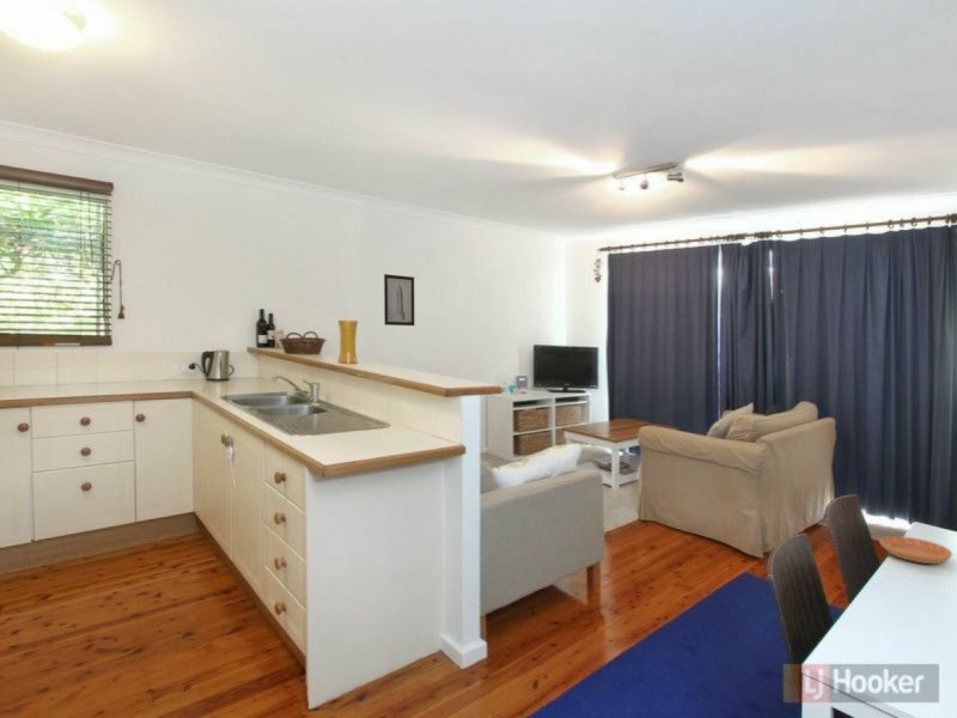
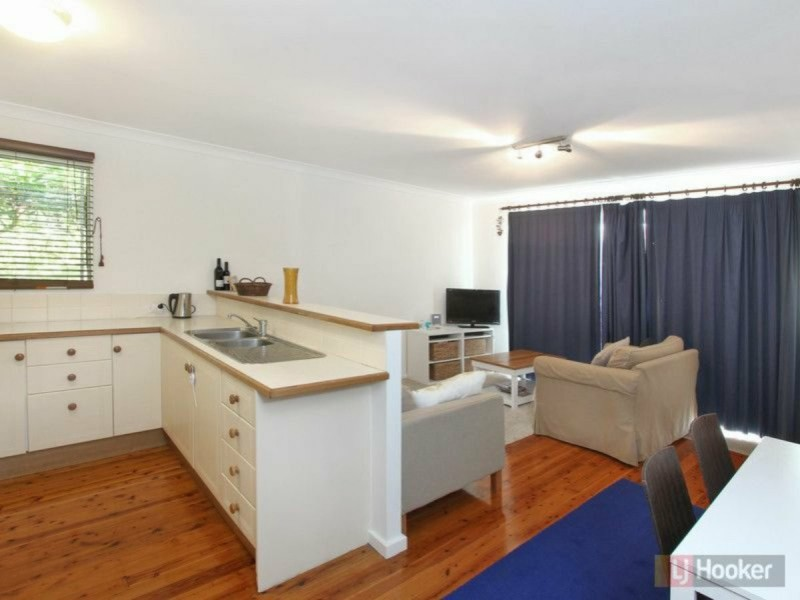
- wall art (400, 300)
- saucer (914, 549)
